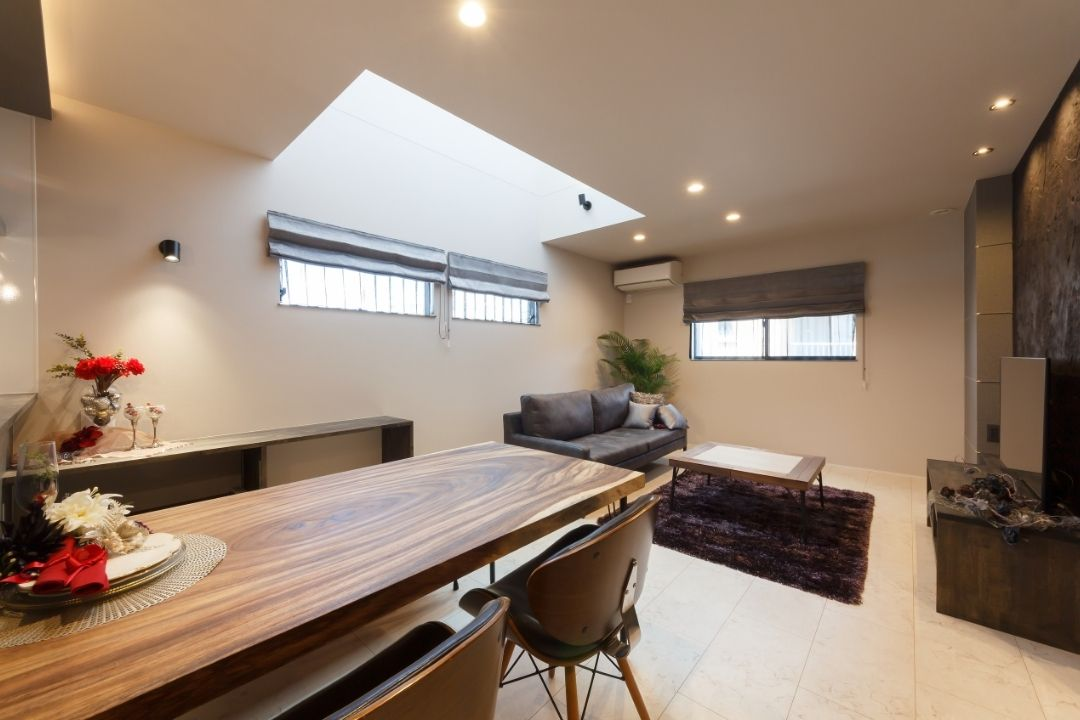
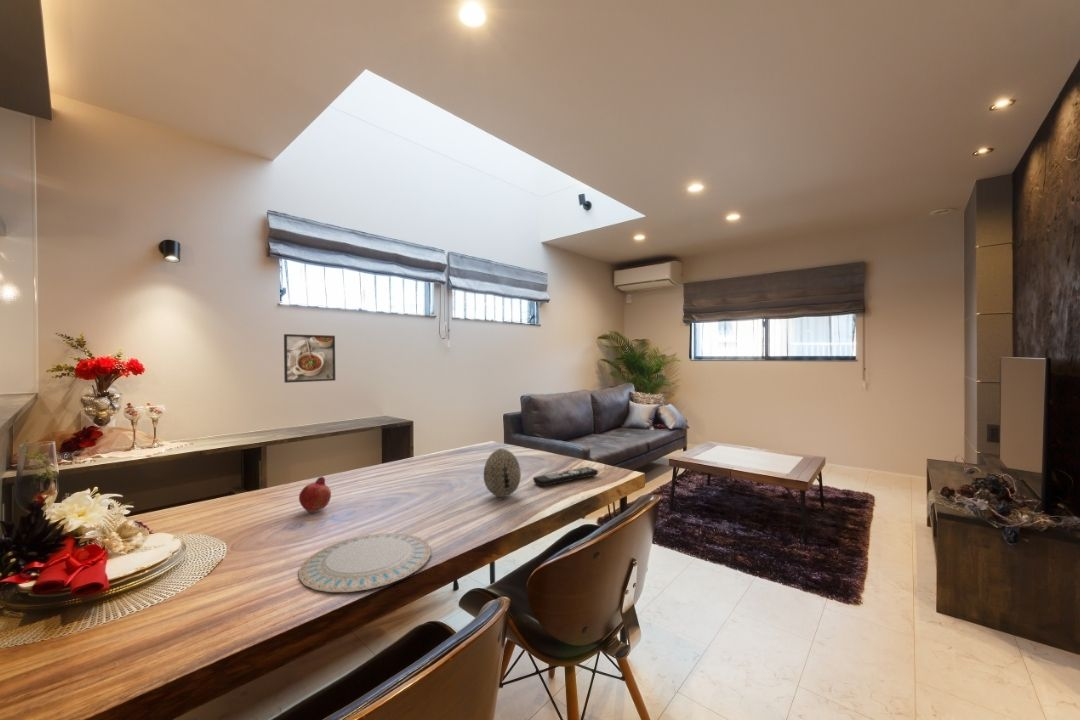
+ decorative egg (502, 472)
+ chinaware (368, 556)
+ fruit (315, 494)
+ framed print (310, 358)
+ remote control (566, 476)
